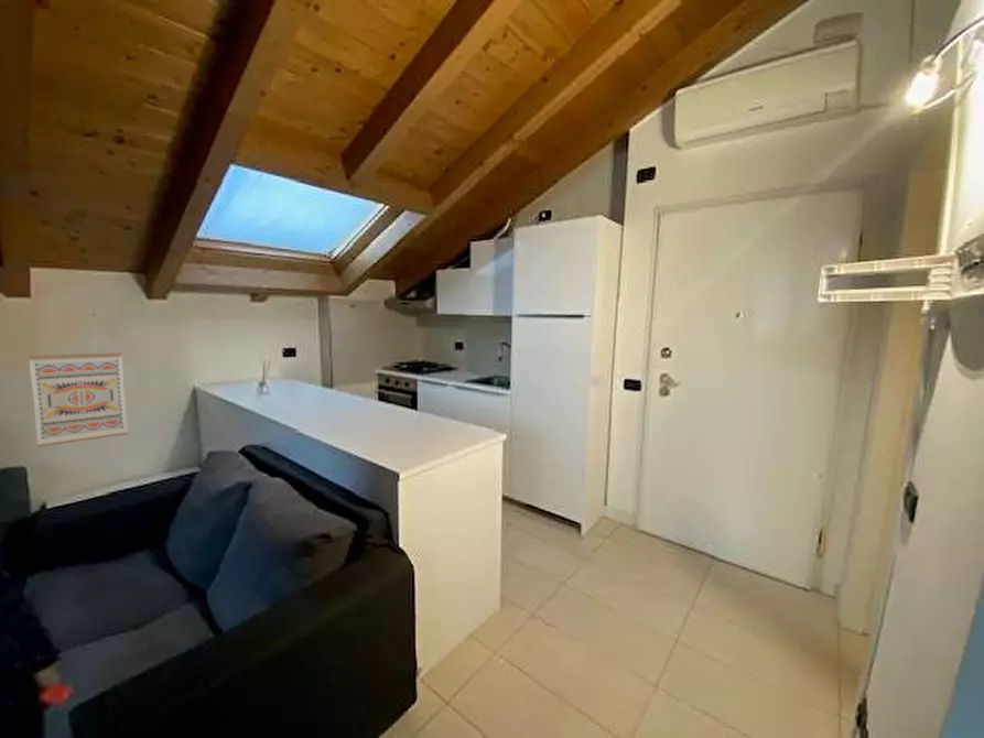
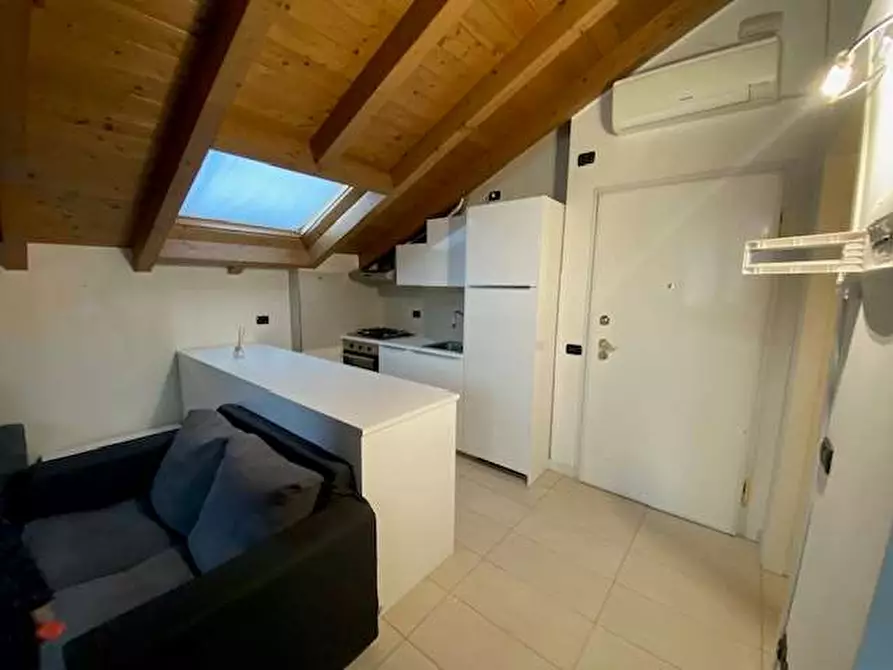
- wall art (82, 397)
